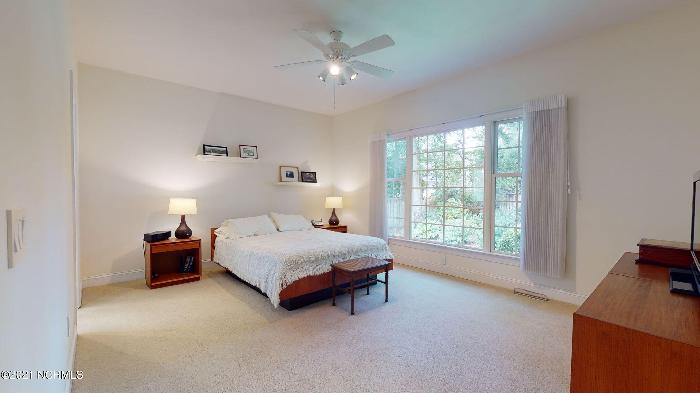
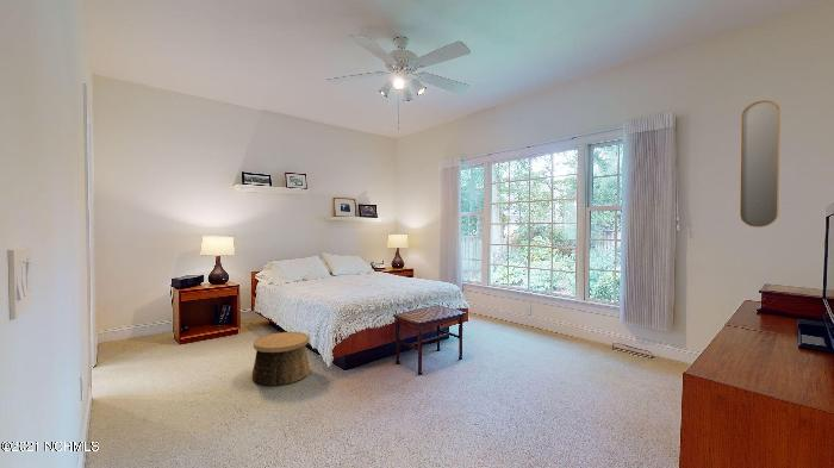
+ basket (281, 356)
+ home mirror (759, 164)
